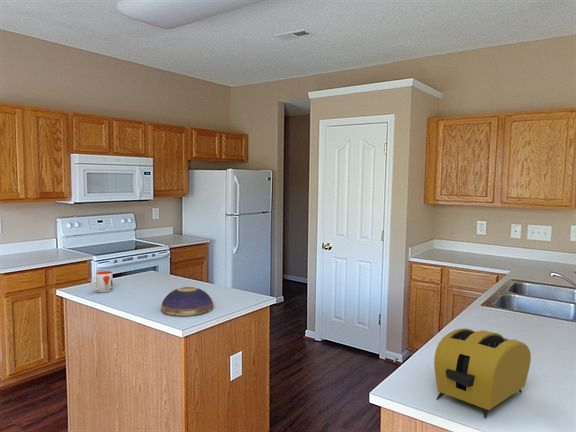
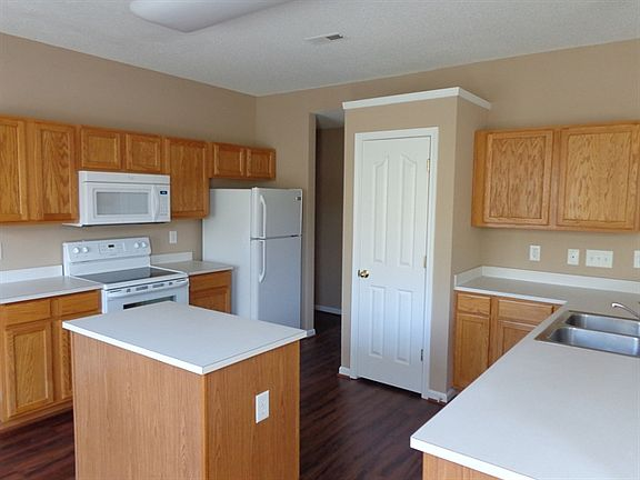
- decorative bowl (187, 297)
- toaster (481, 364)
- mug (101, 282)
